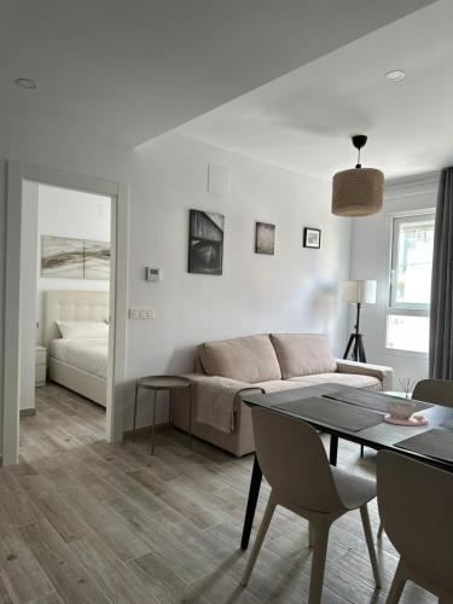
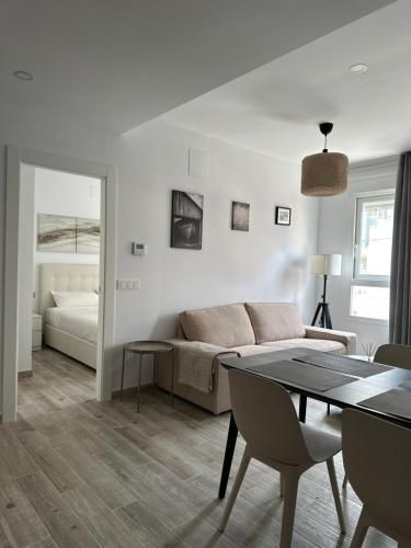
- bowl (405, 412)
